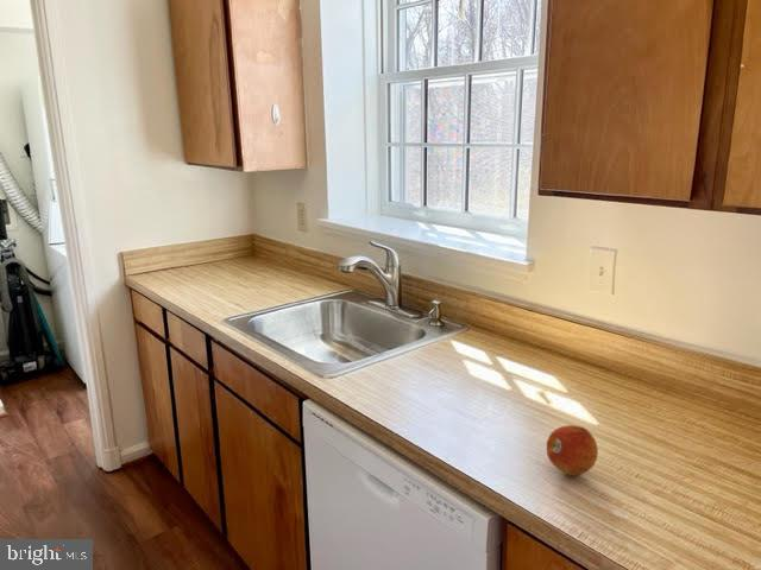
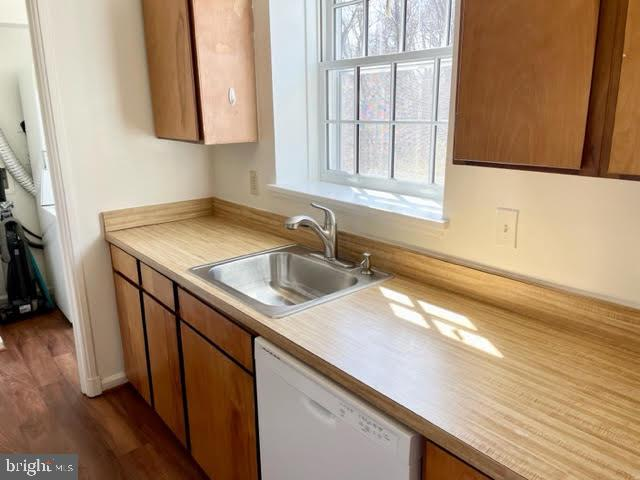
- fruit (571, 450)
